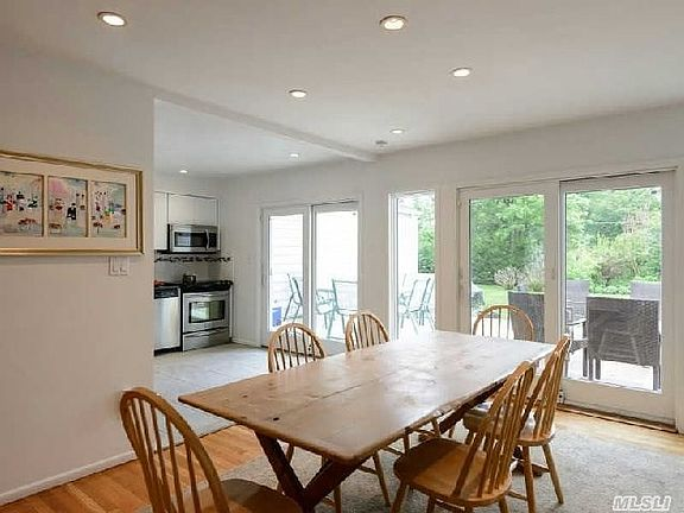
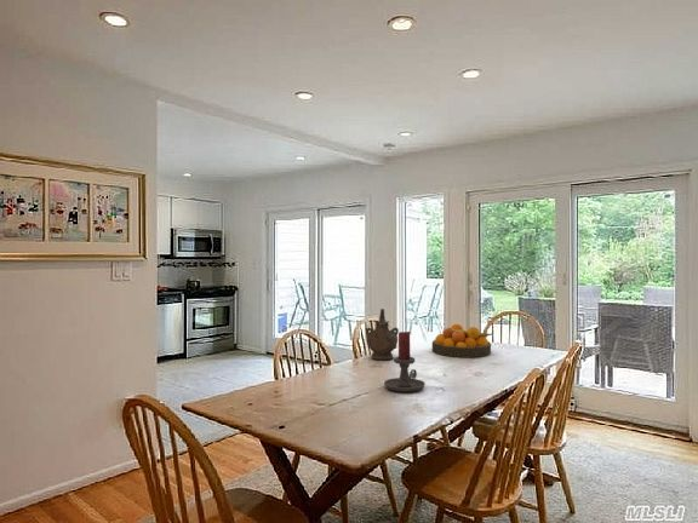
+ fruit bowl (460, 338)
+ candle holder (406, 357)
+ ceremonial vessel (382, 333)
